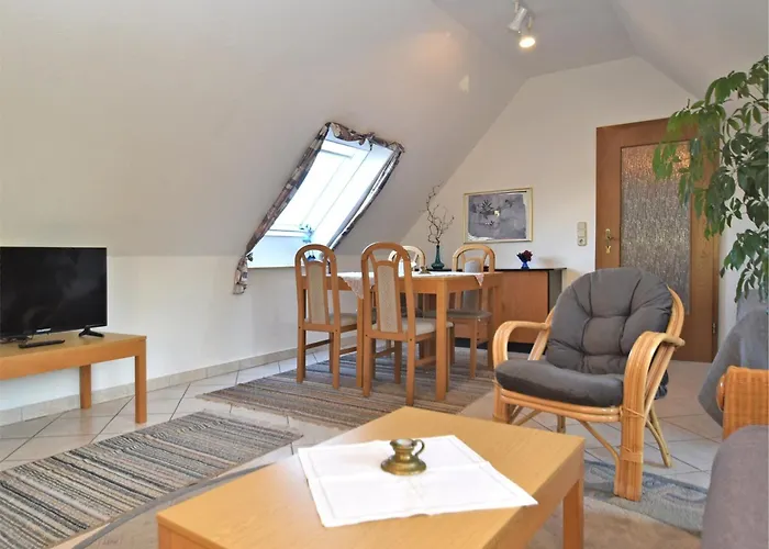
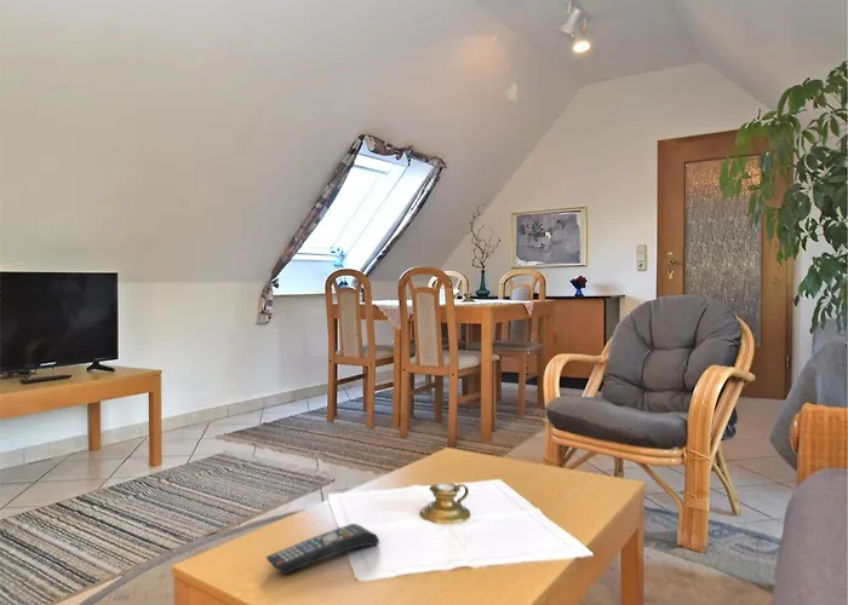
+ remote control (325, 547)
